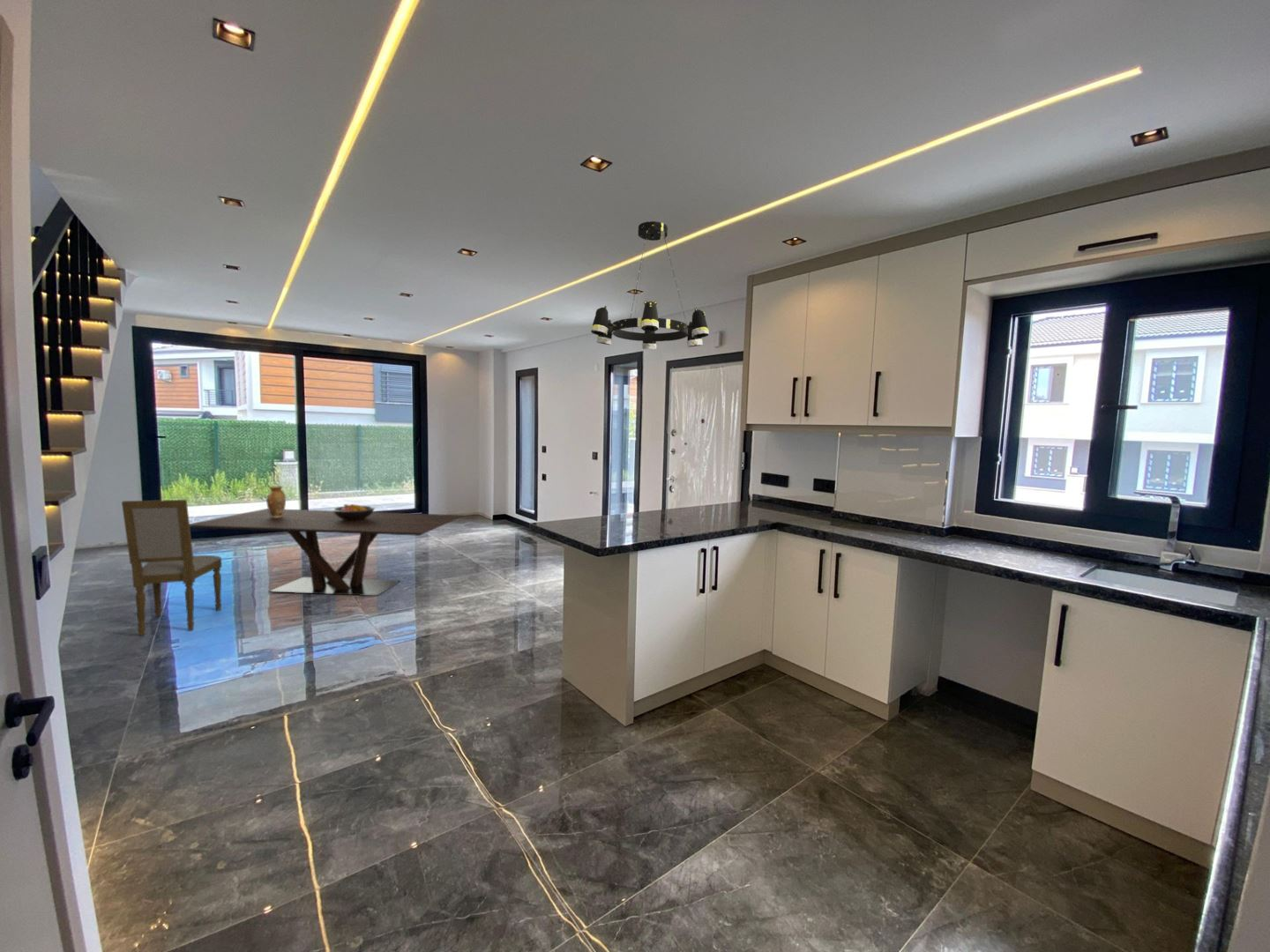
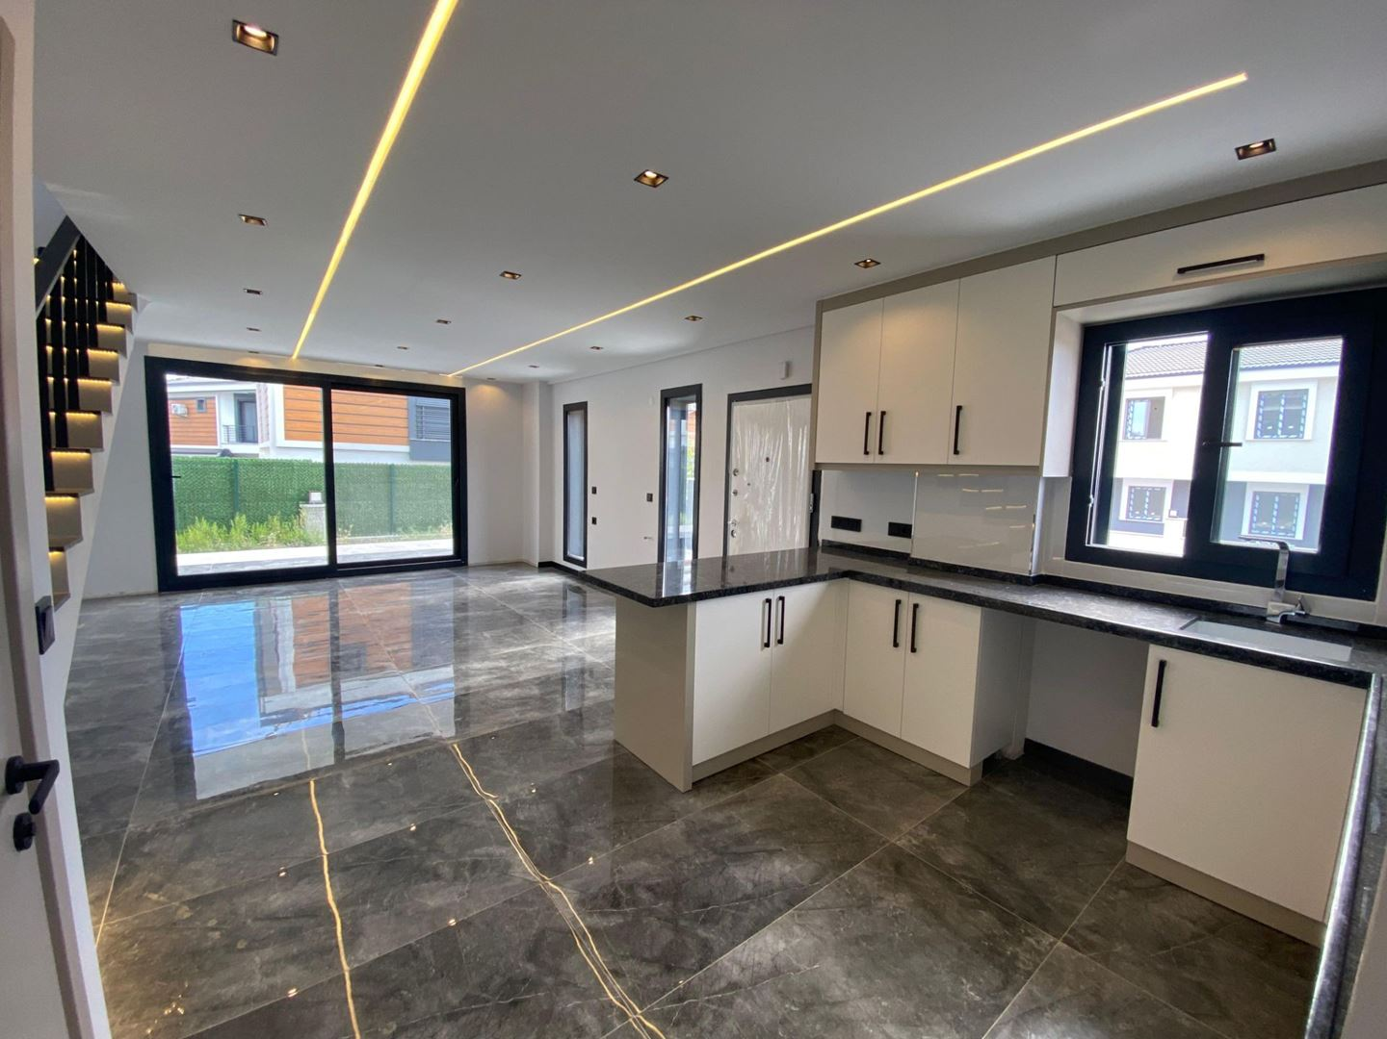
- chandelier (639, 284)
- fruit bowl (354, 512)
- dining table (345, 561)
- dining chair (173, 560)
- vase (276, 501)
